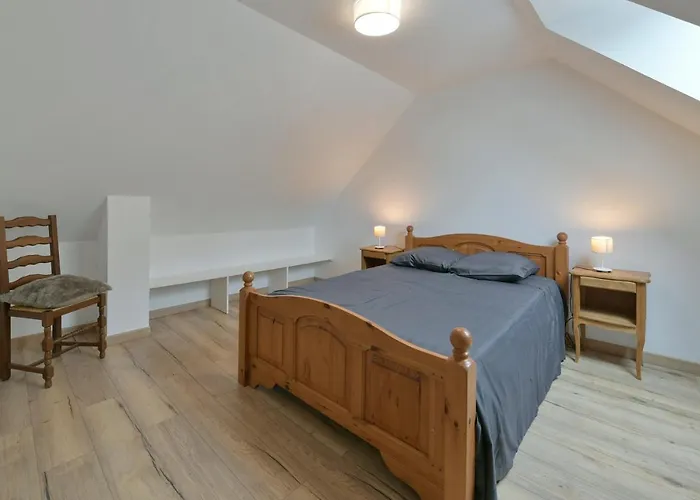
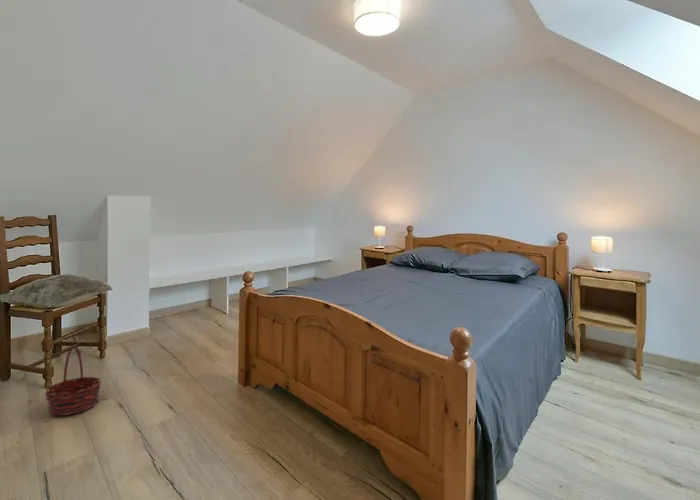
+ basket (75, 378)
